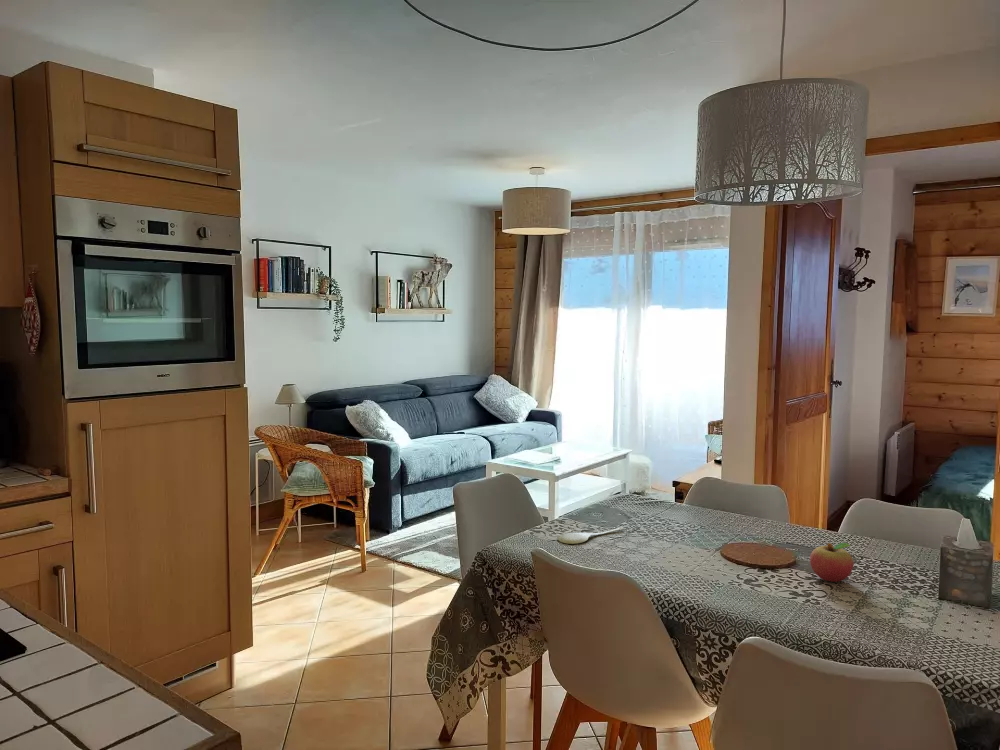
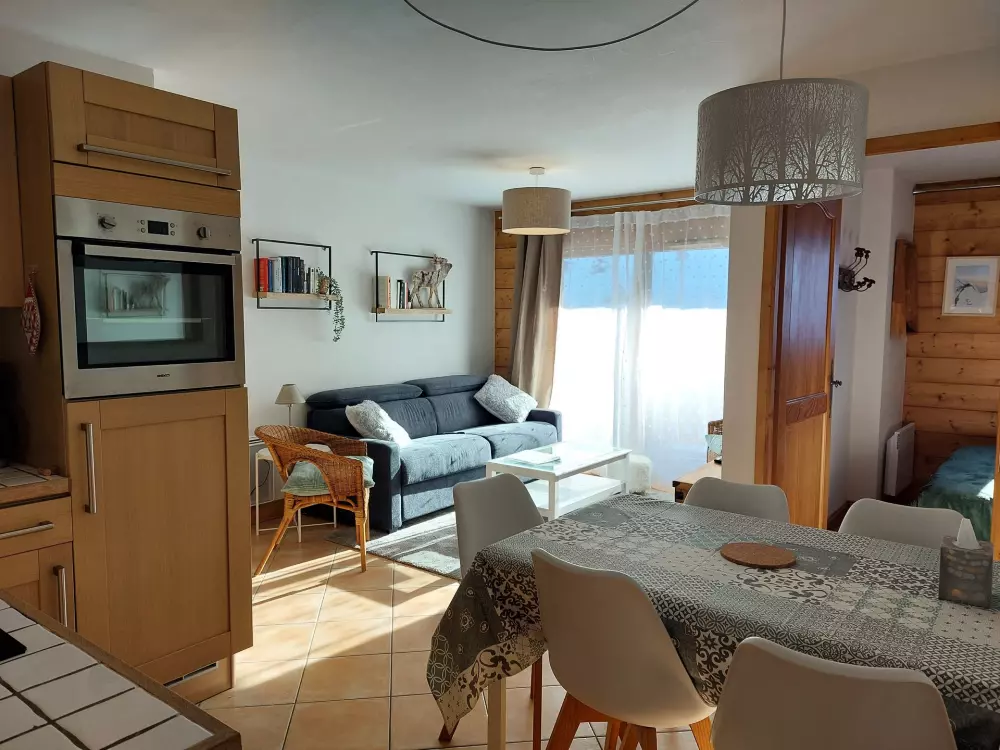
- spoon (592, 533)
- fruit (831, 559)
